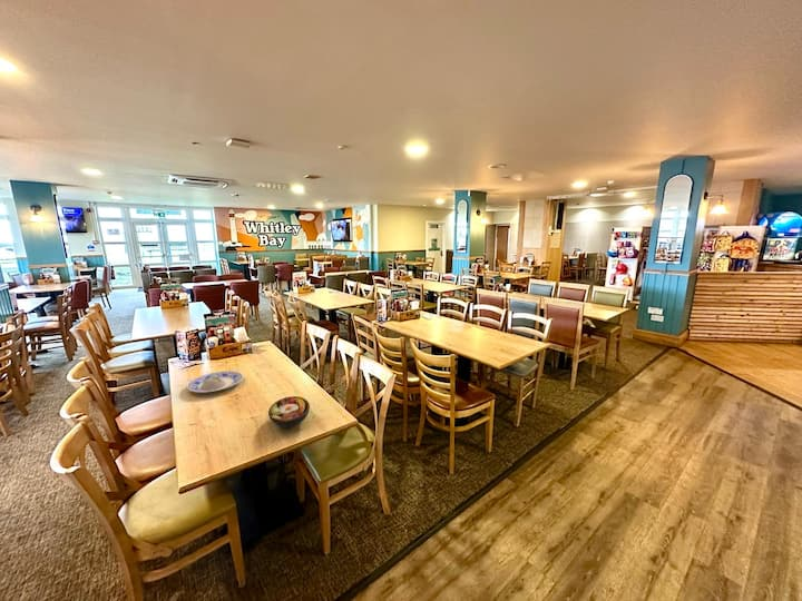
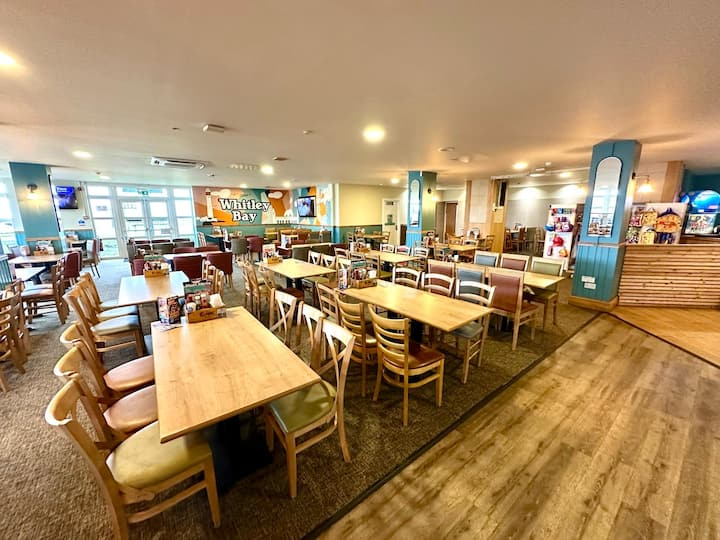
- plate (216, 381)
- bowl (288, 413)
